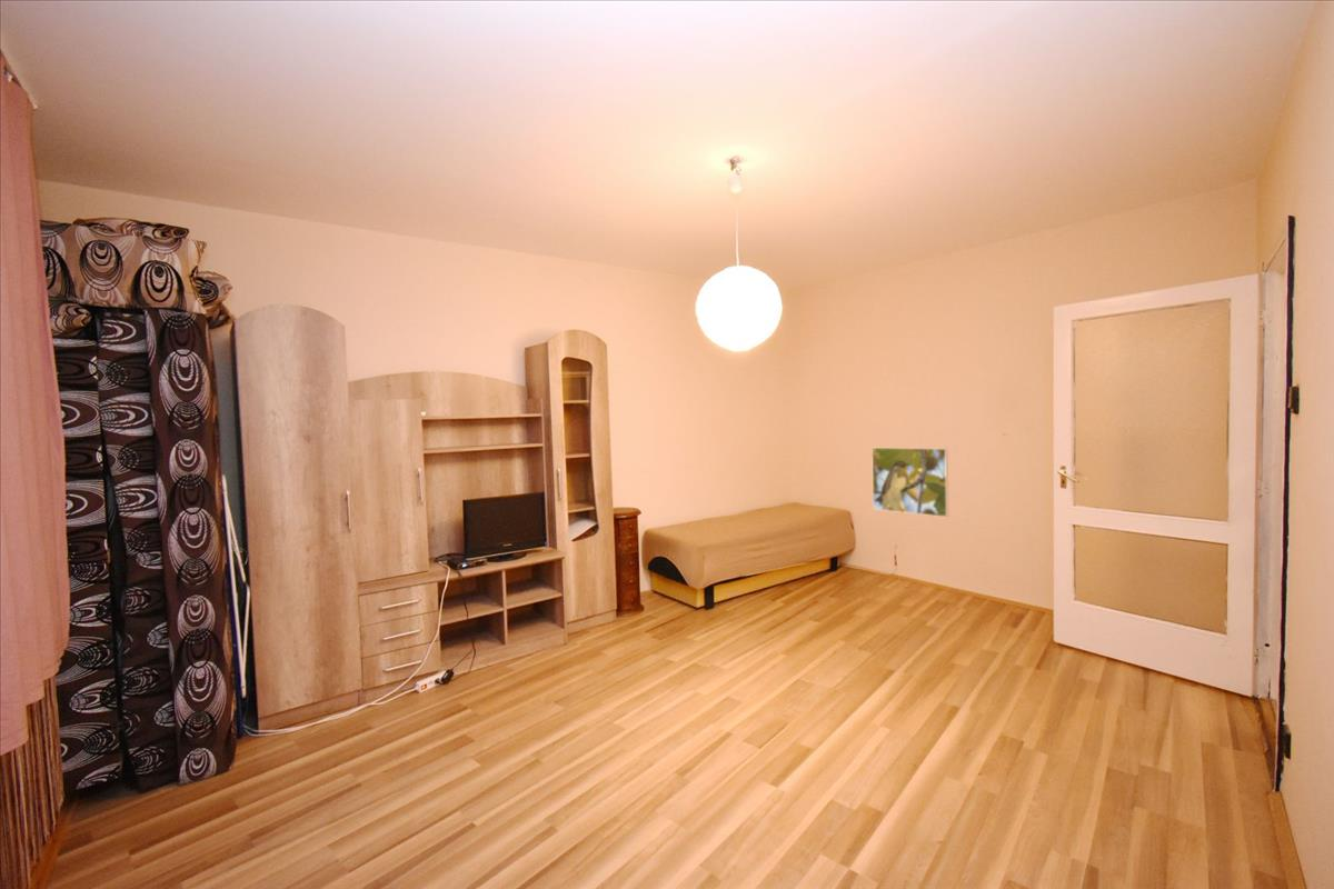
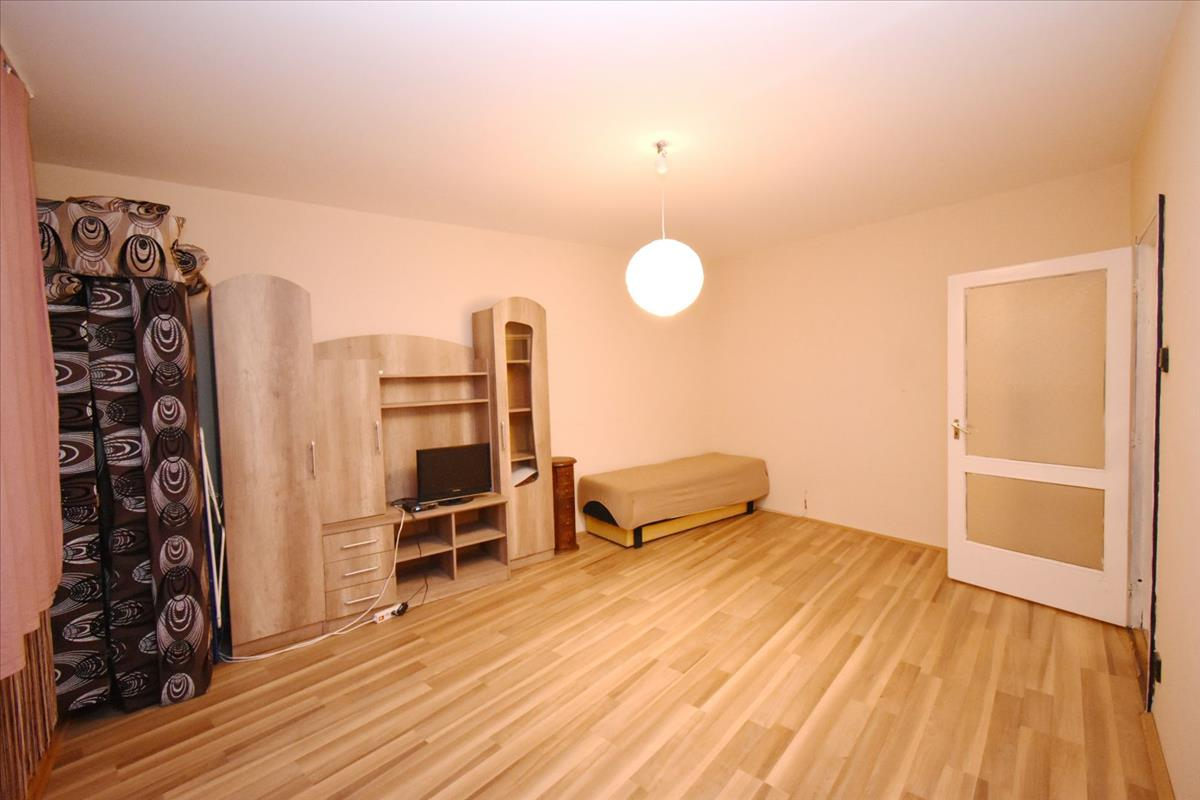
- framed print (908, 480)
